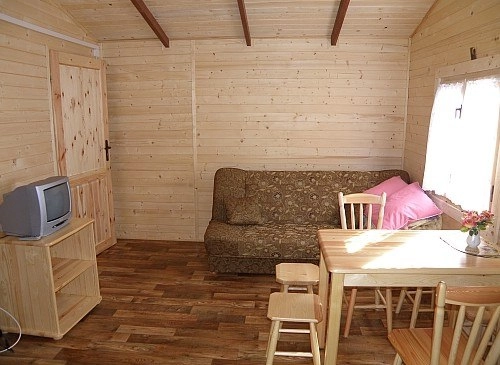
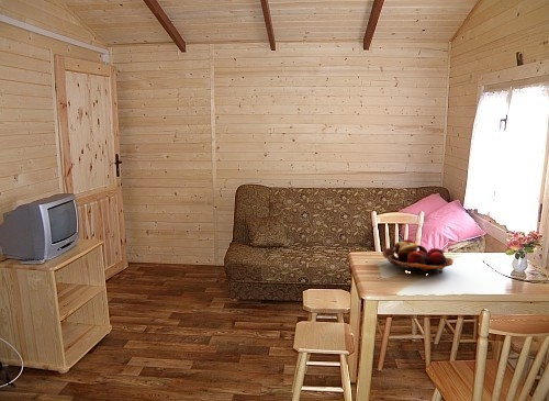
+ fruit basket (415, 255)
